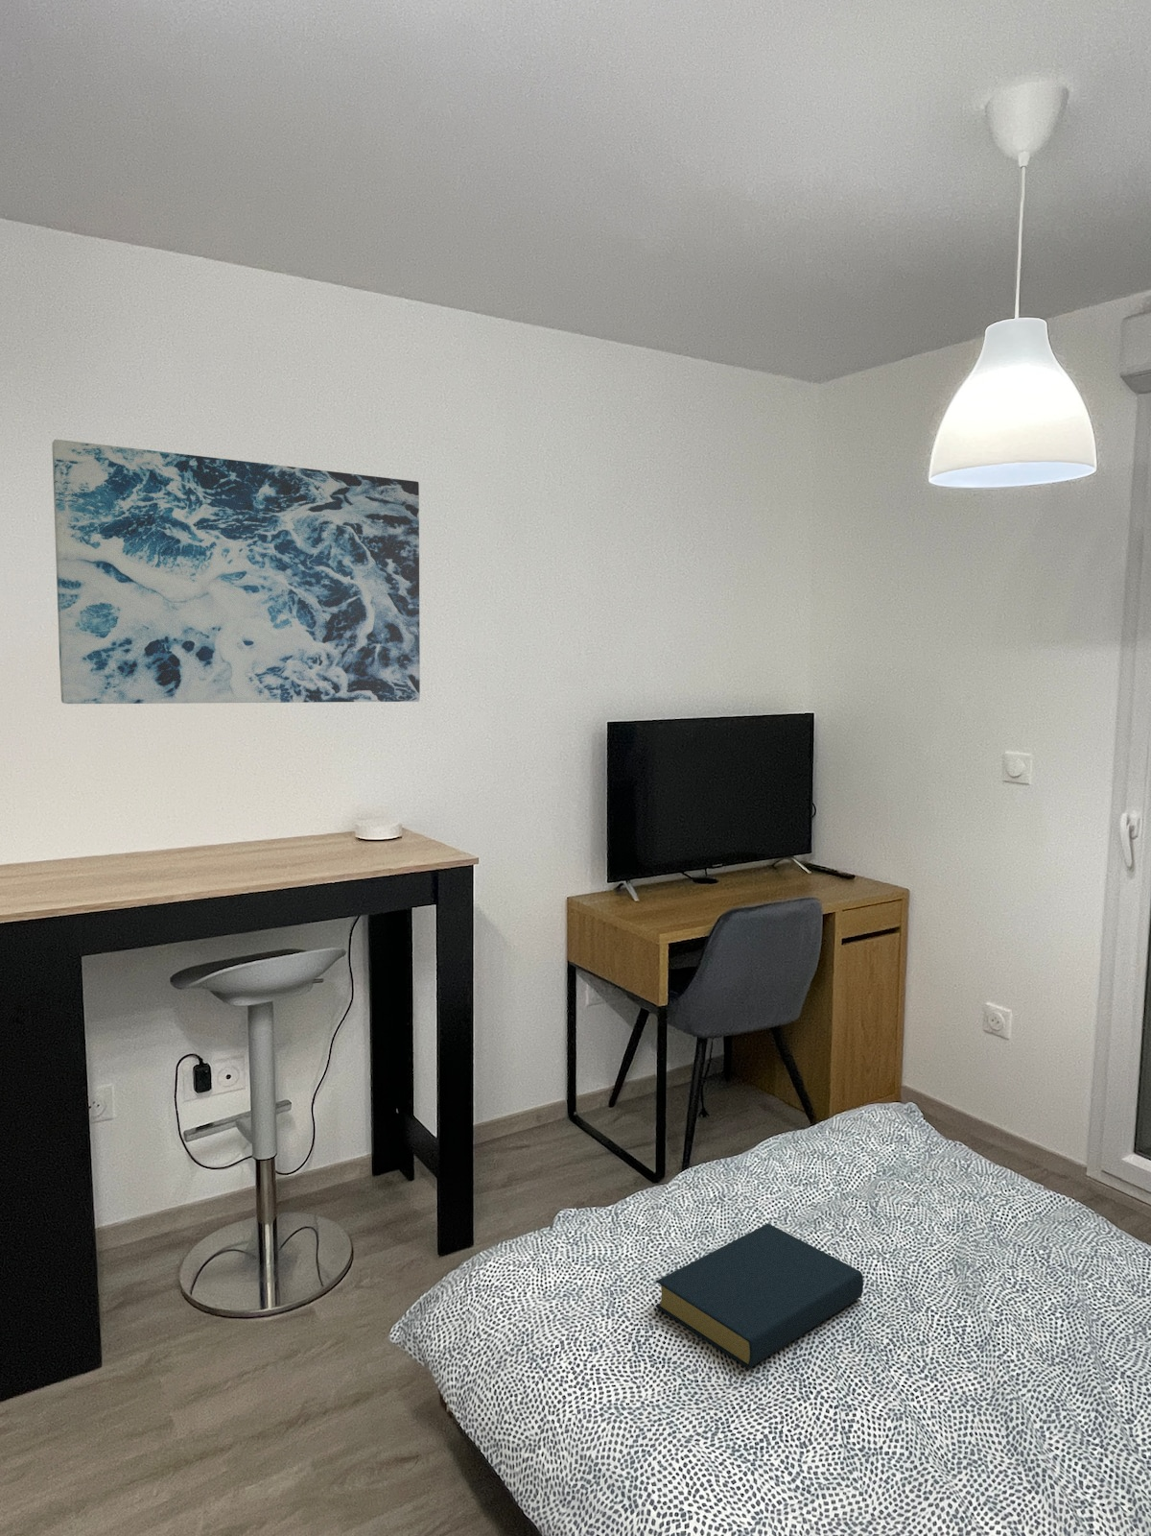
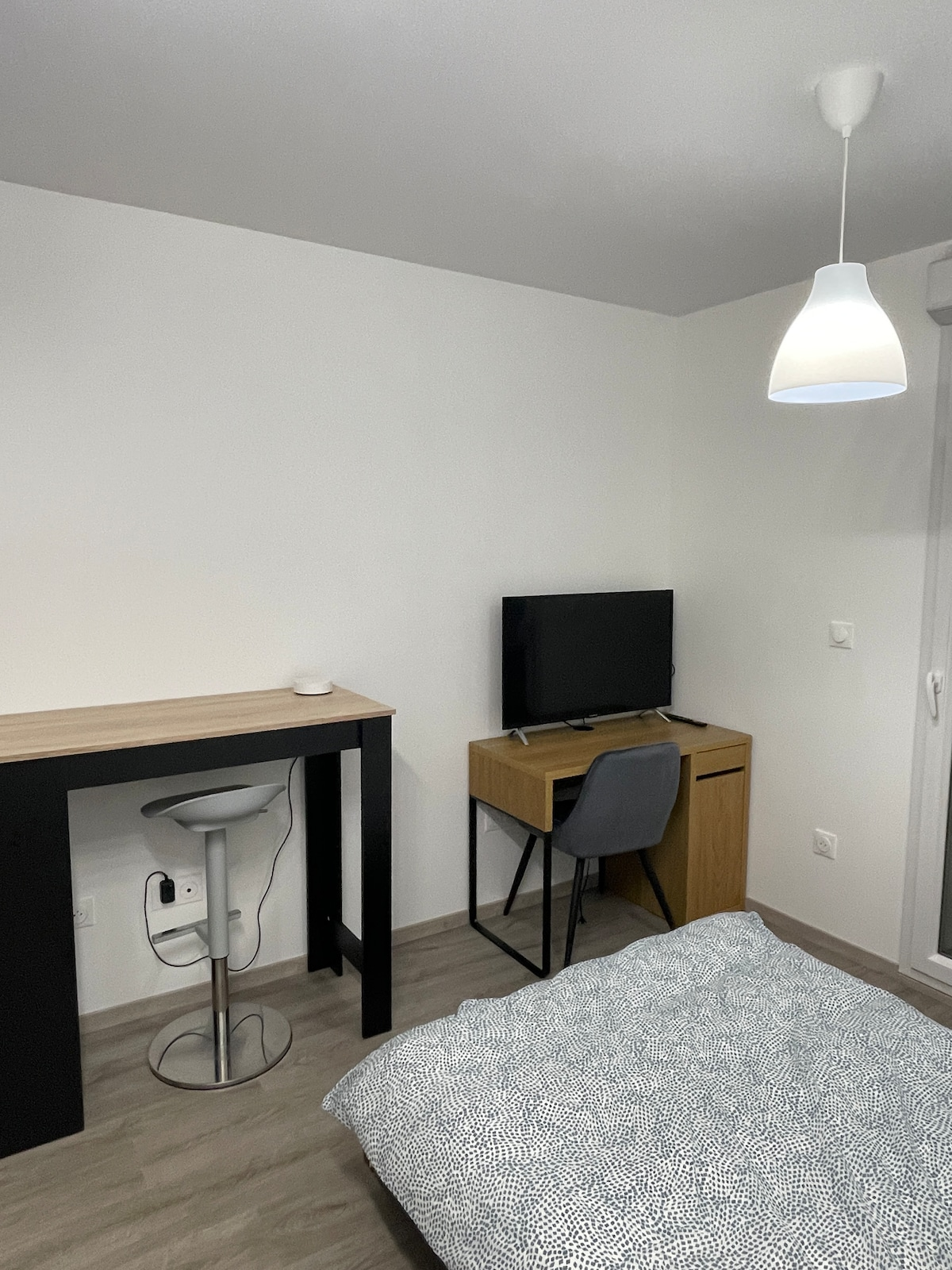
- wall art (253, 584)
- hardback book (759, 1289)
